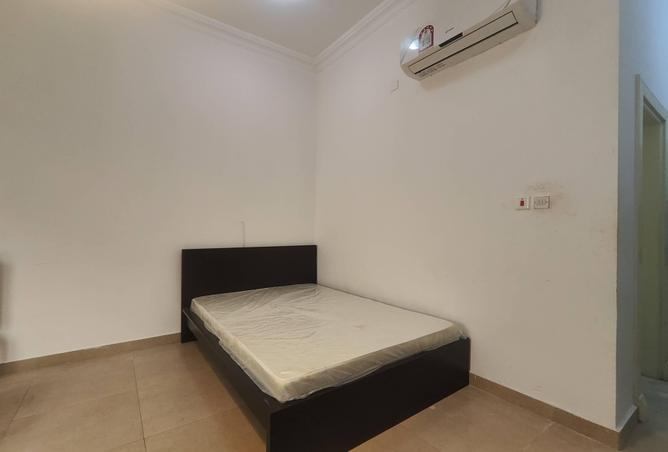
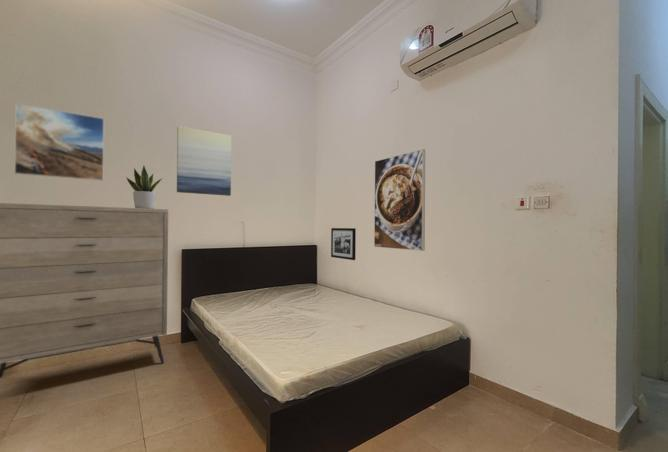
+ dresser (86, 288)
+ picture frame (342, 243)
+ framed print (397, 202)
+ potted plant (145, 186)
+ wall art (205, 162)
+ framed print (62, 144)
